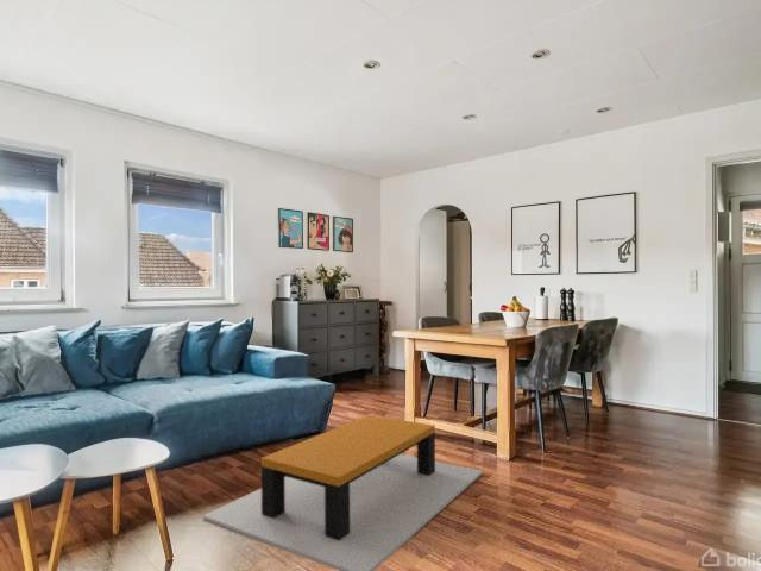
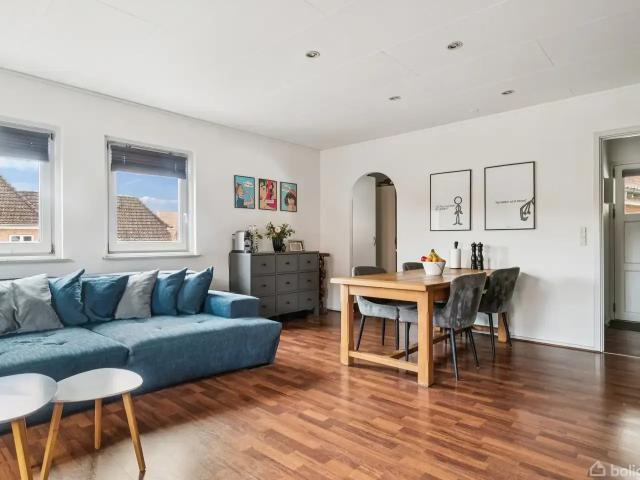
- coffee table (357, 466)
